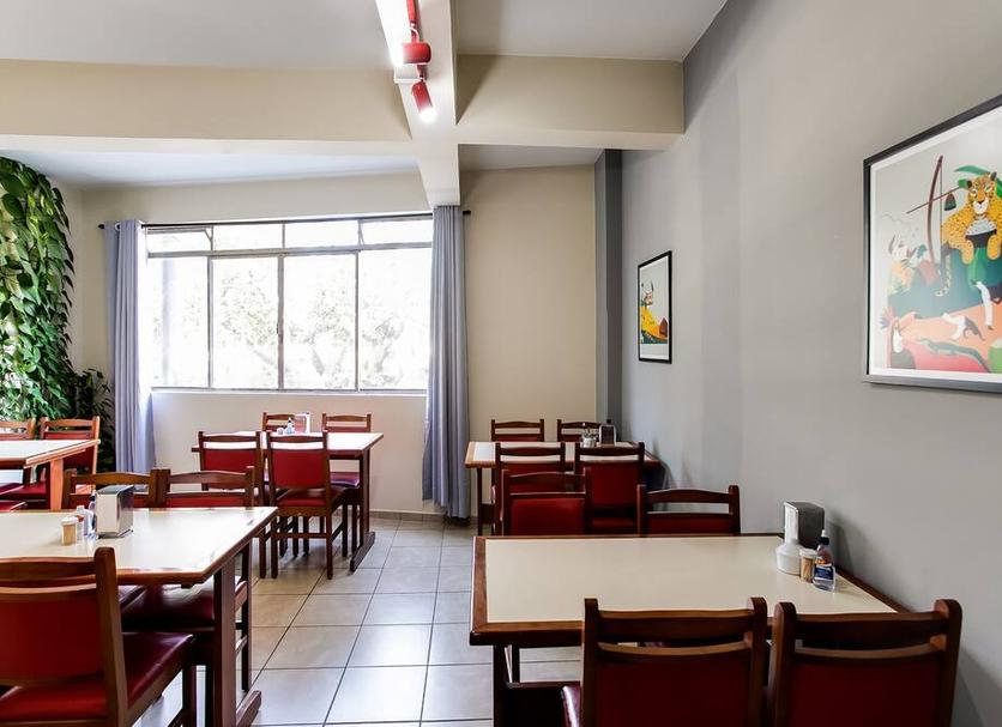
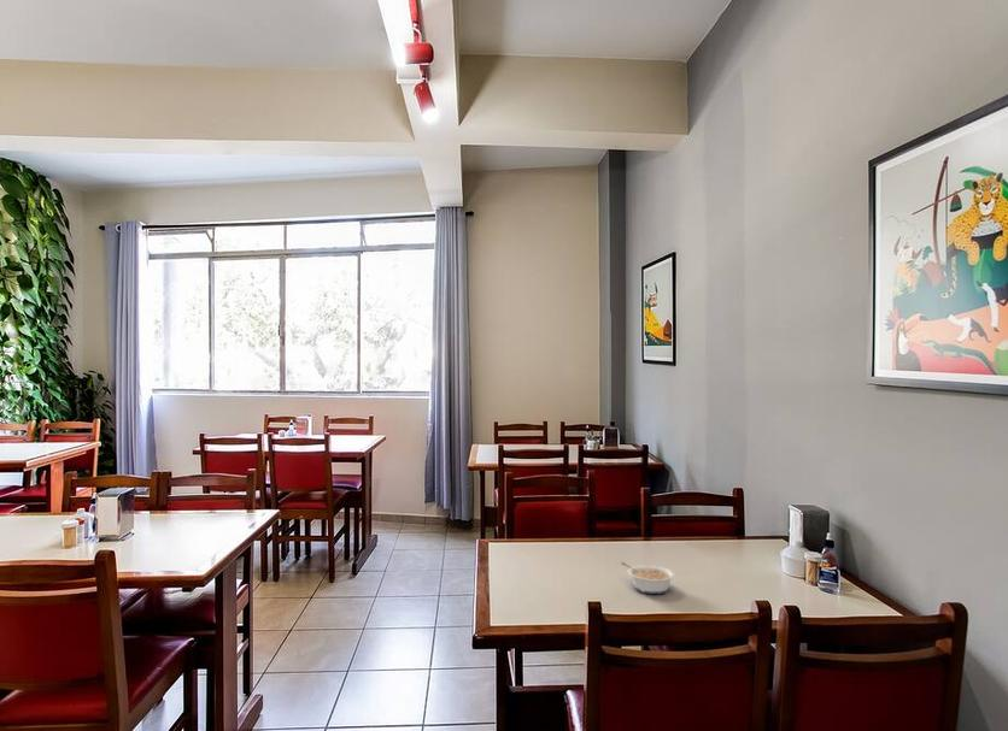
+ legume (649, 578)
